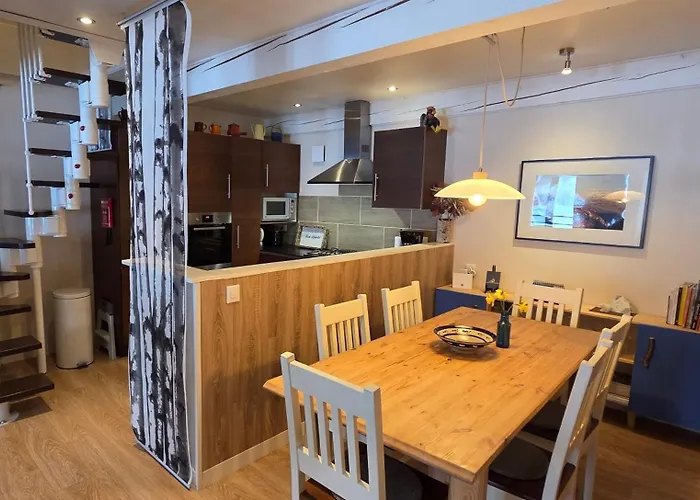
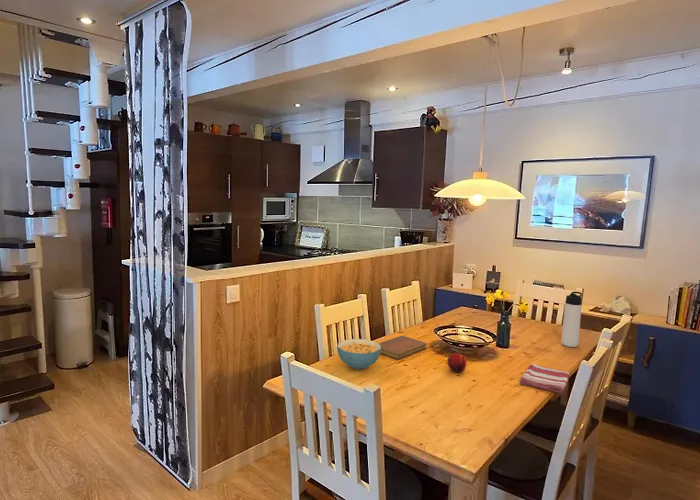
+ dish towel (545, 376)
+ fruit (457, 362)
+ notebook (399, 346)
+ cereal bowl (358, 356)
+ thermos bottle (572, 318)
